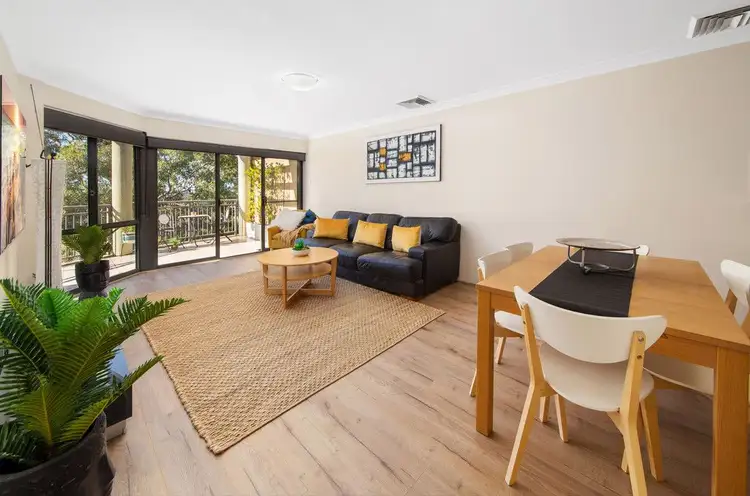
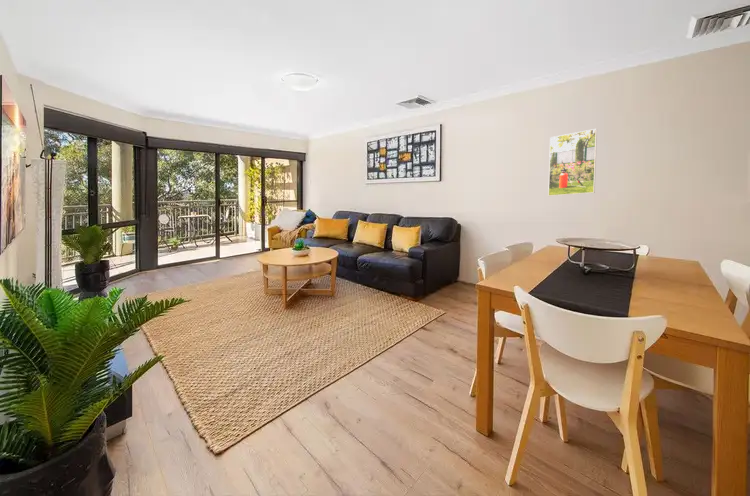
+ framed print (571, 164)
